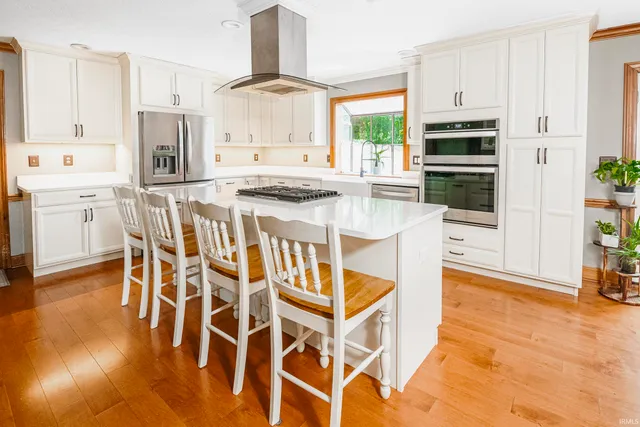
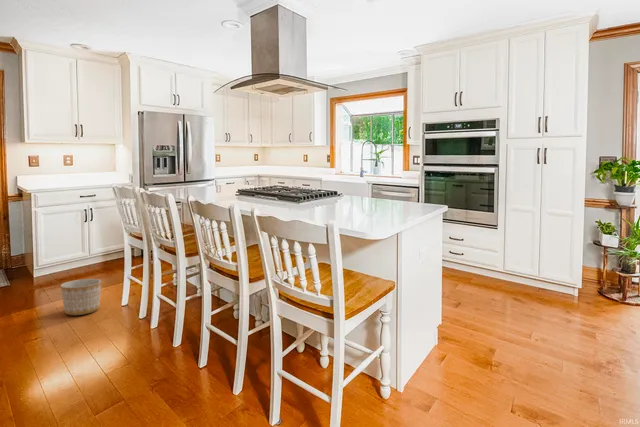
+ planter (81, 297)
